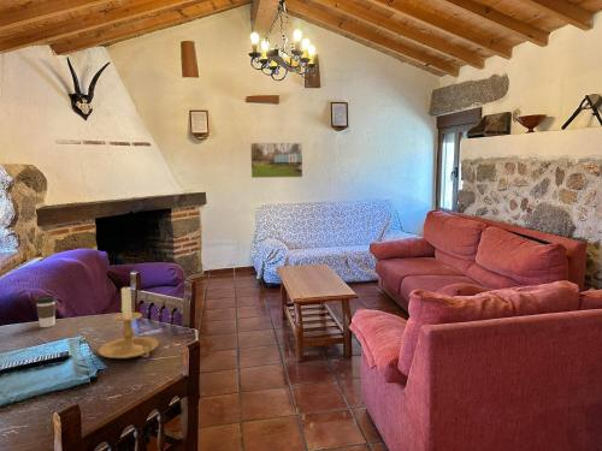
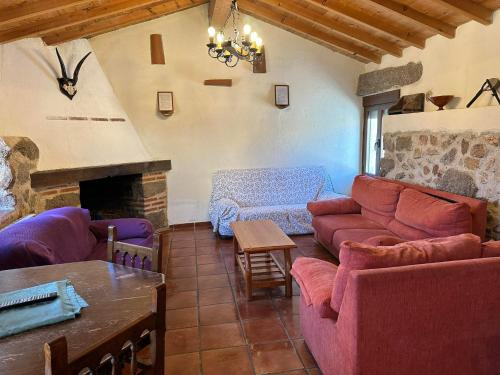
- candle holder (126, 319)
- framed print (276, 160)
- coffee cup (46, 310)
